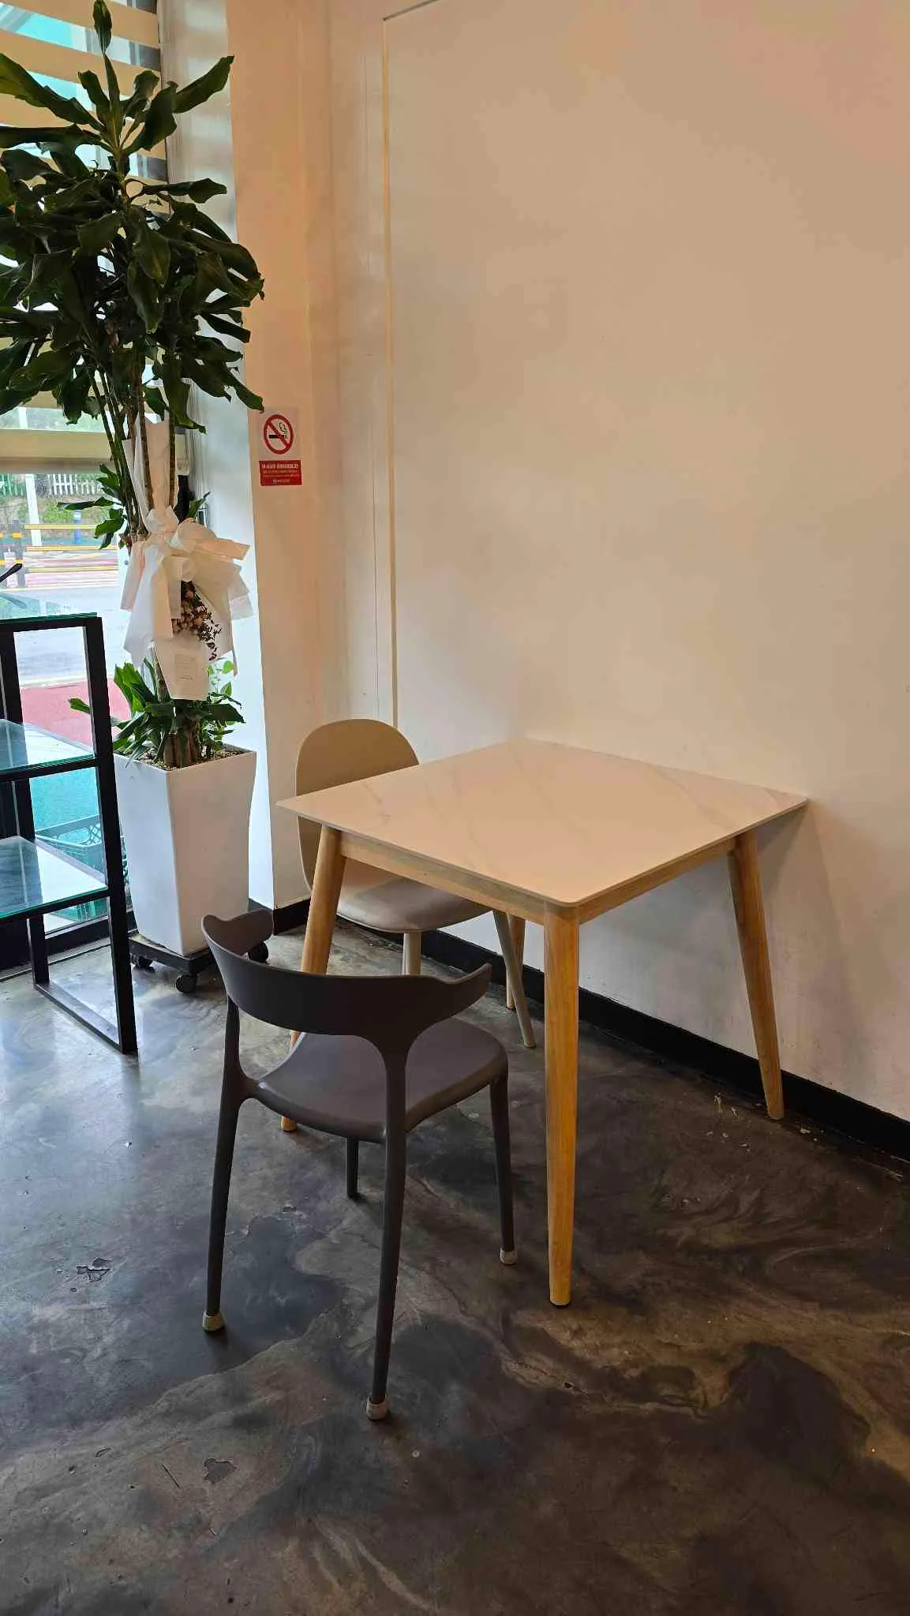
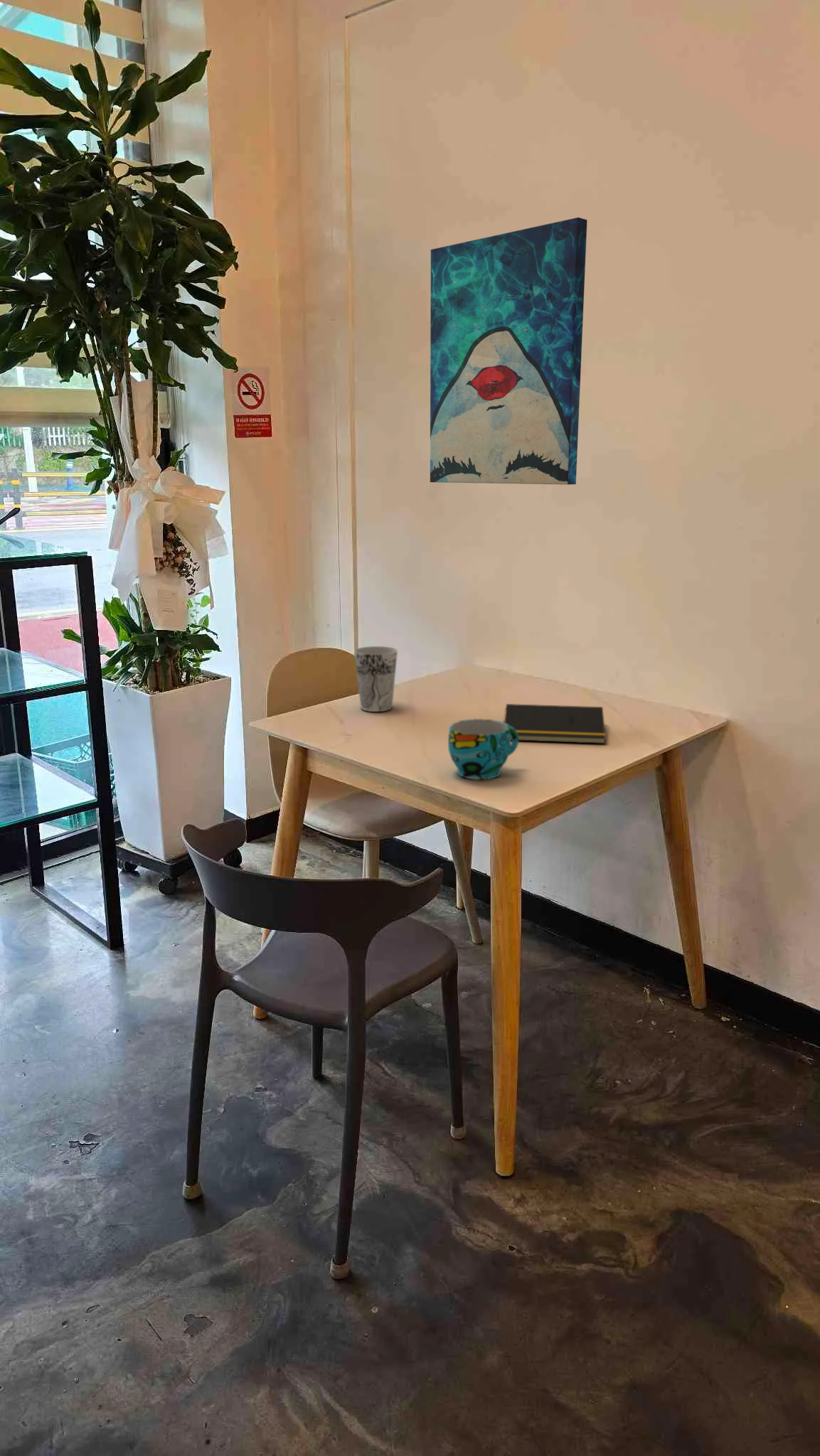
+ wall art (501, 363)
+ cup (376, 679)
+ cup (481, 749)
+ notepad (554, 722)
